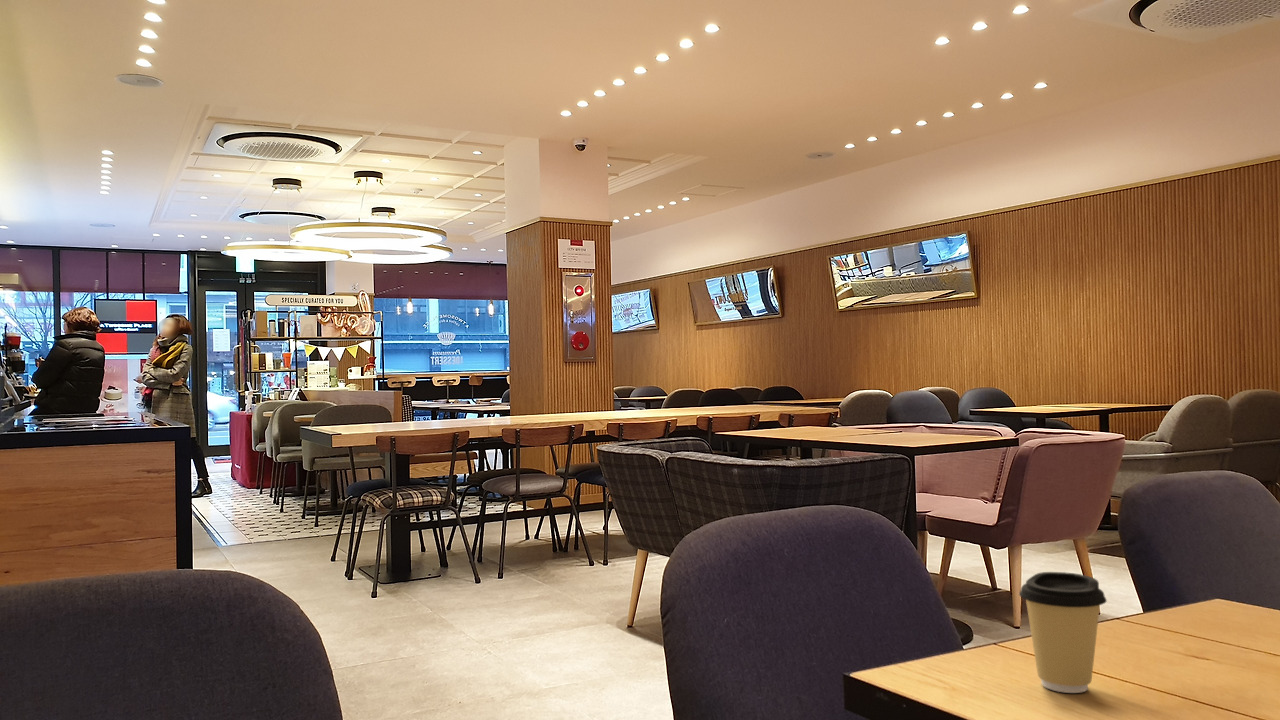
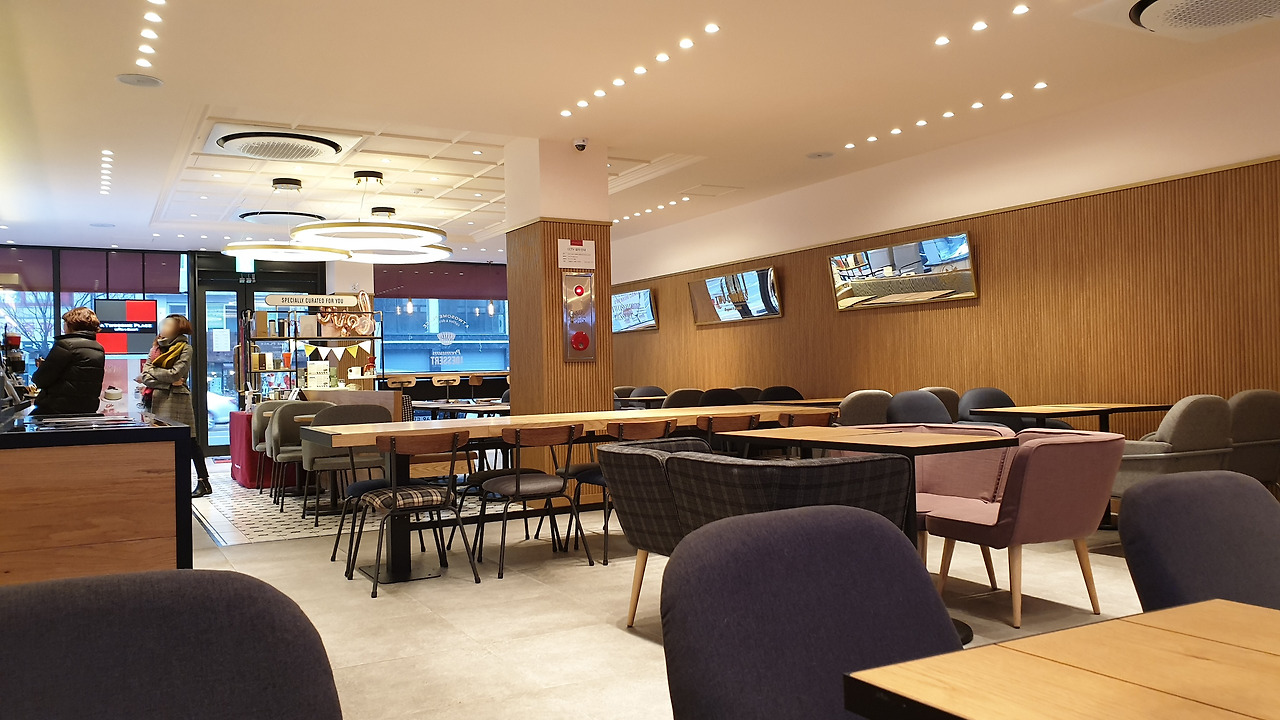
- coffee cup (1063, 632)
